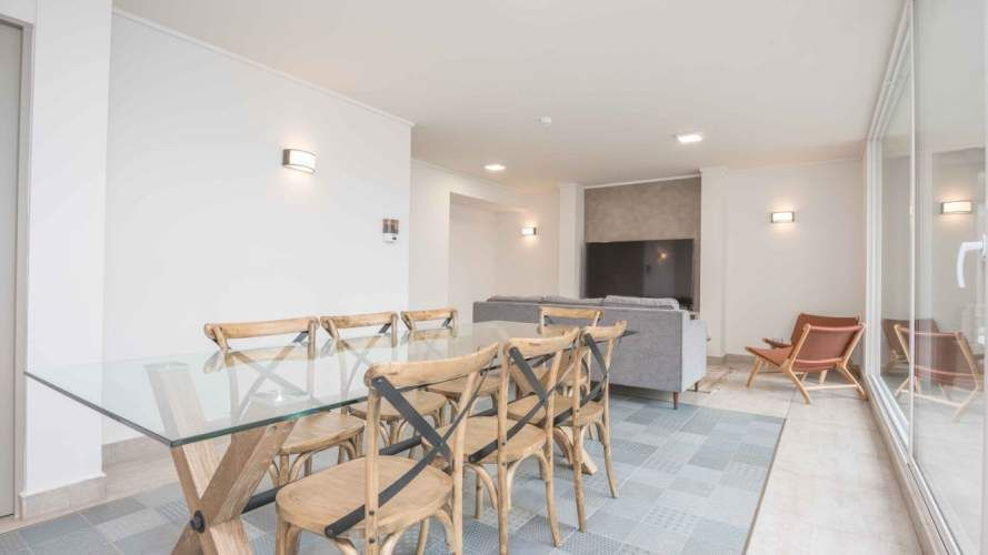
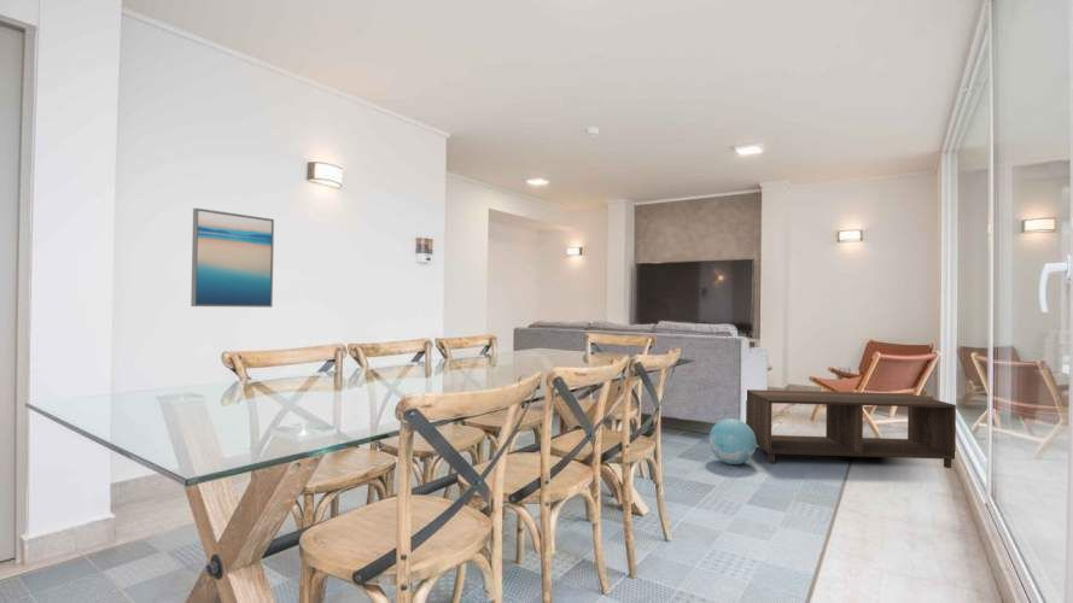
+ decorative ball (731, 440)
+ coffee table (842, 426)
+ wall art (234, 259)
